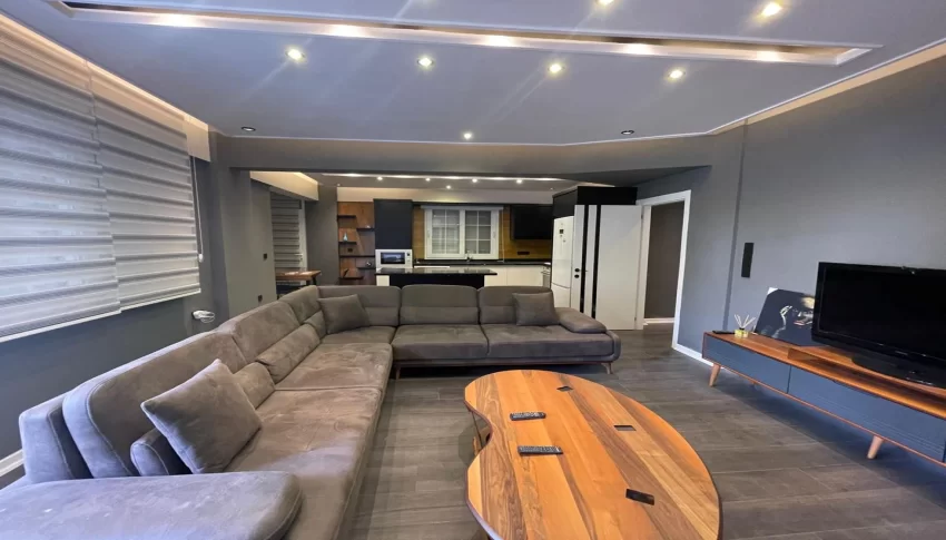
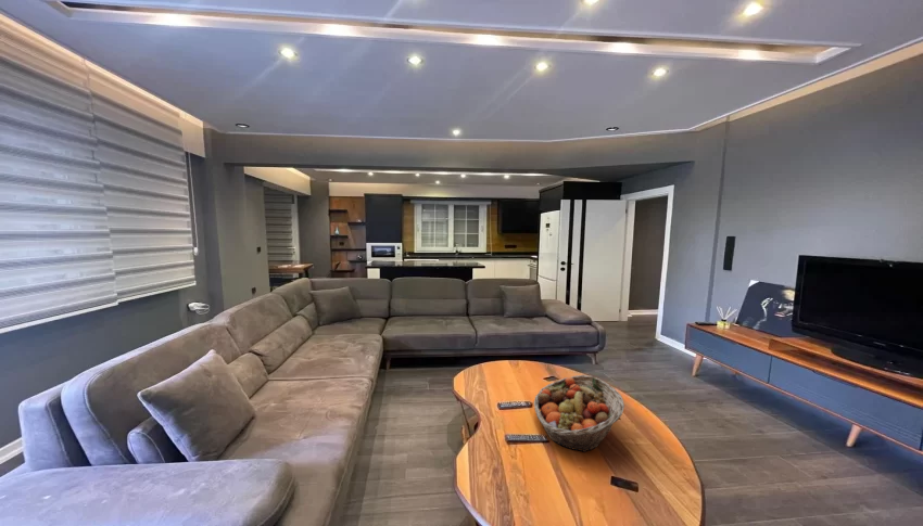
+ fruit basket (576, 408)
